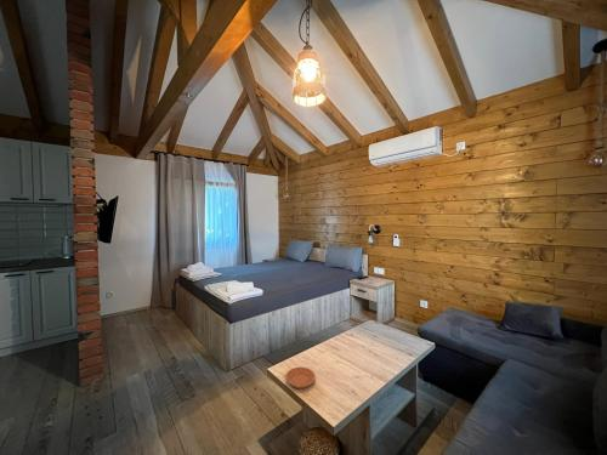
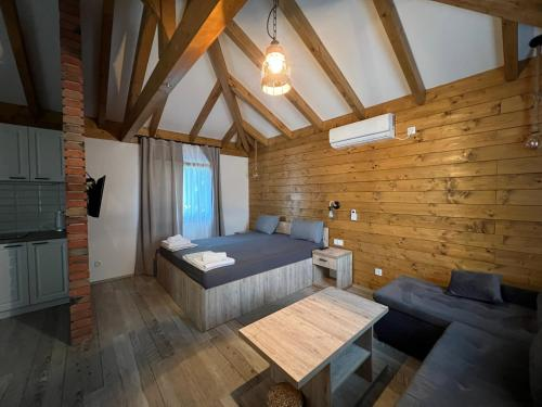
- saucer (300, 377)
